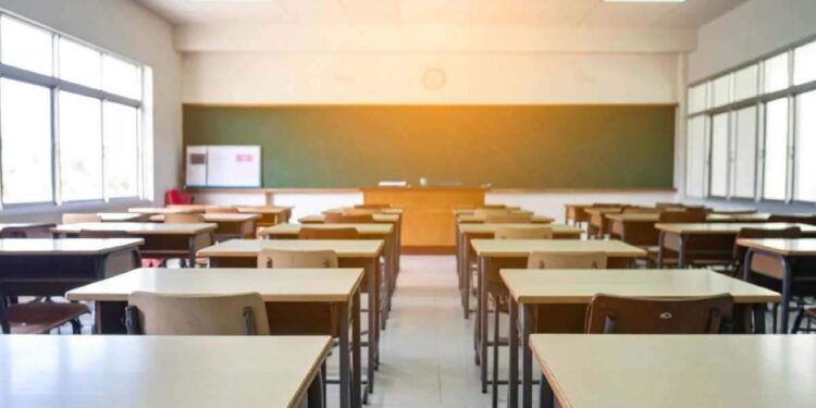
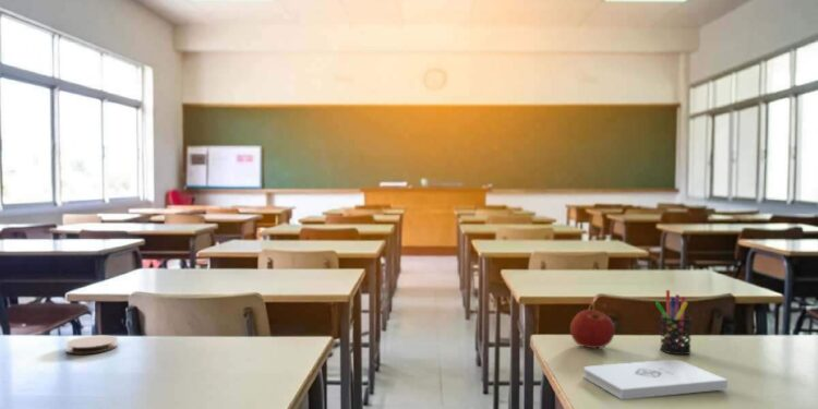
+ apple (591, 327)
+ coaster (92, 344)
+ pen holder (672, 321)
+ notepad (651, 377)
